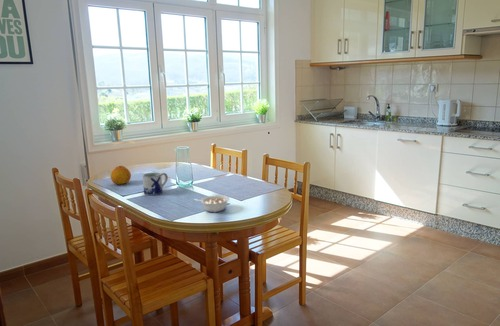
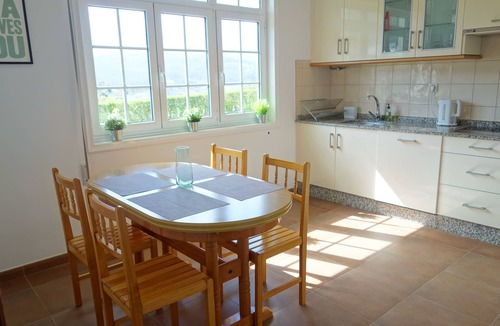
- mug (154, 183)
- legume (214, 203)
- fruit (120, 174)
